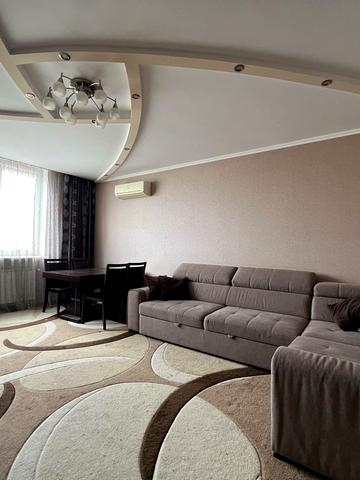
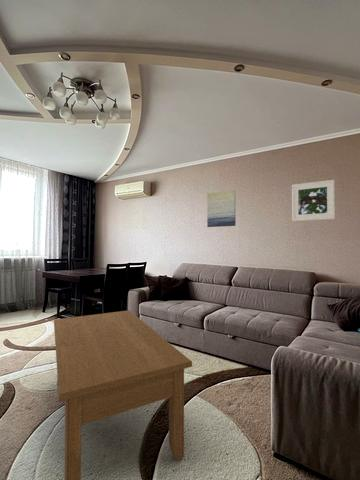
+ coffee table (107, 373)
+ wall art (221, 209)
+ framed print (312, 201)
